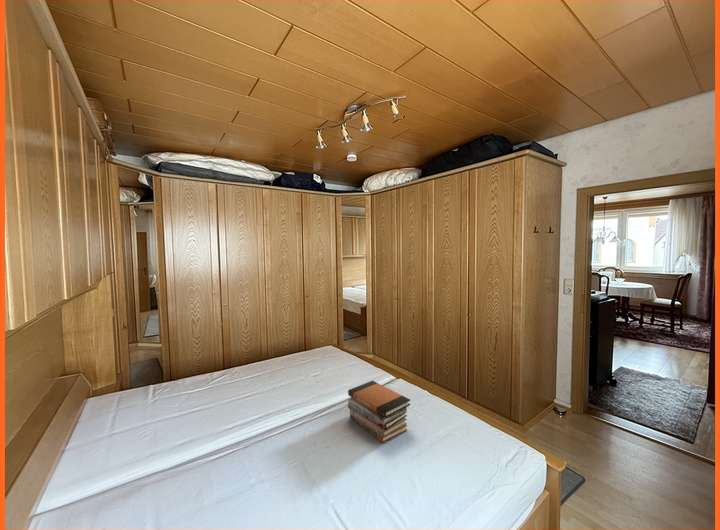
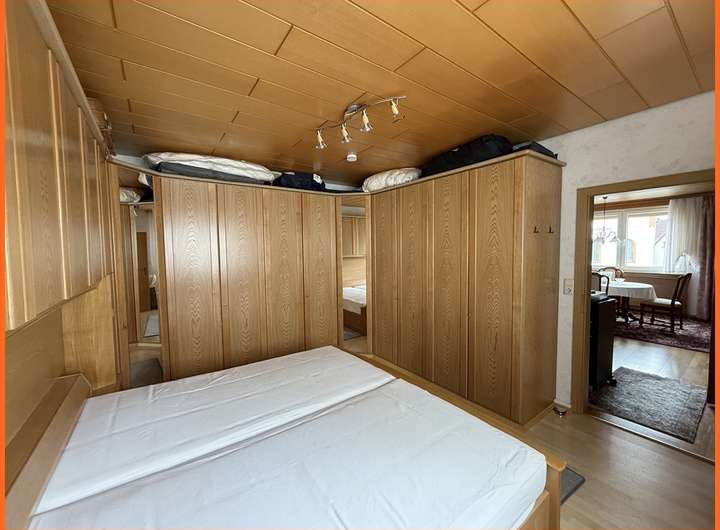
- book stack (377, 408)
